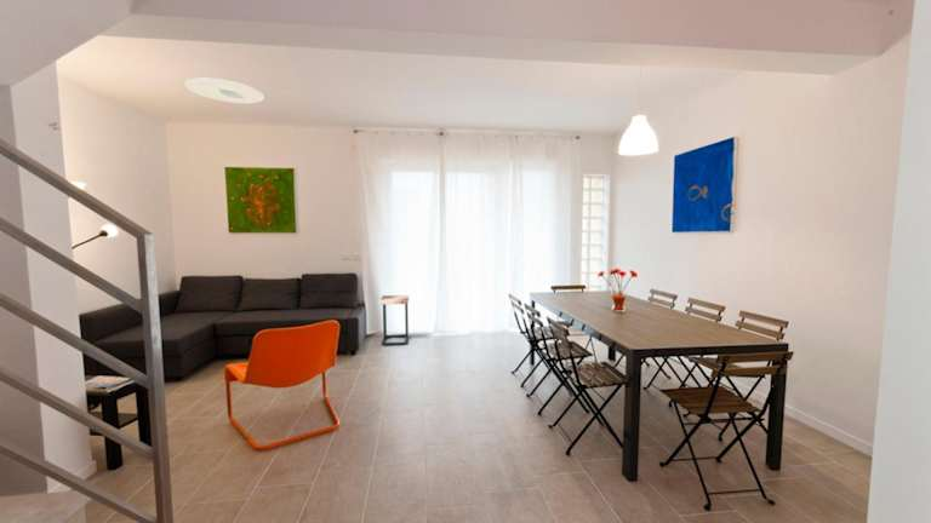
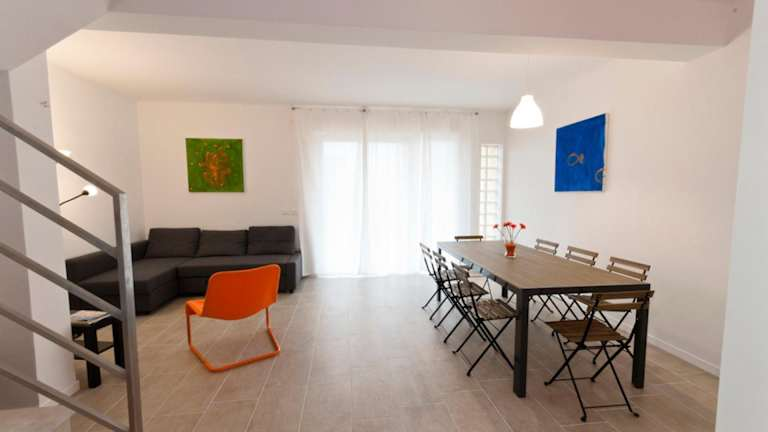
- ceiling light (225, 88)
- side table (385, 320)
